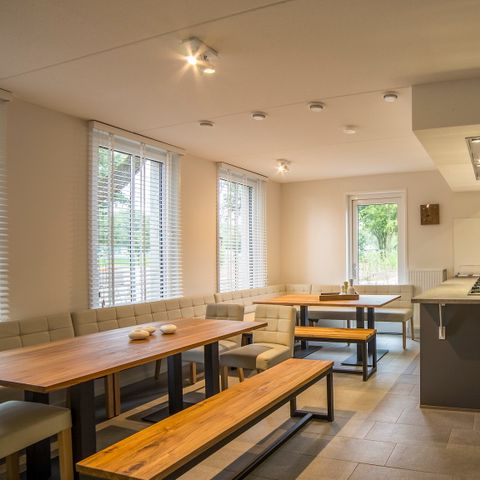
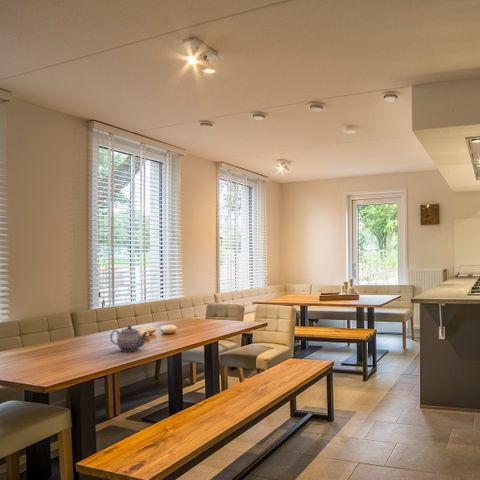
+ teapot (129, 337)
